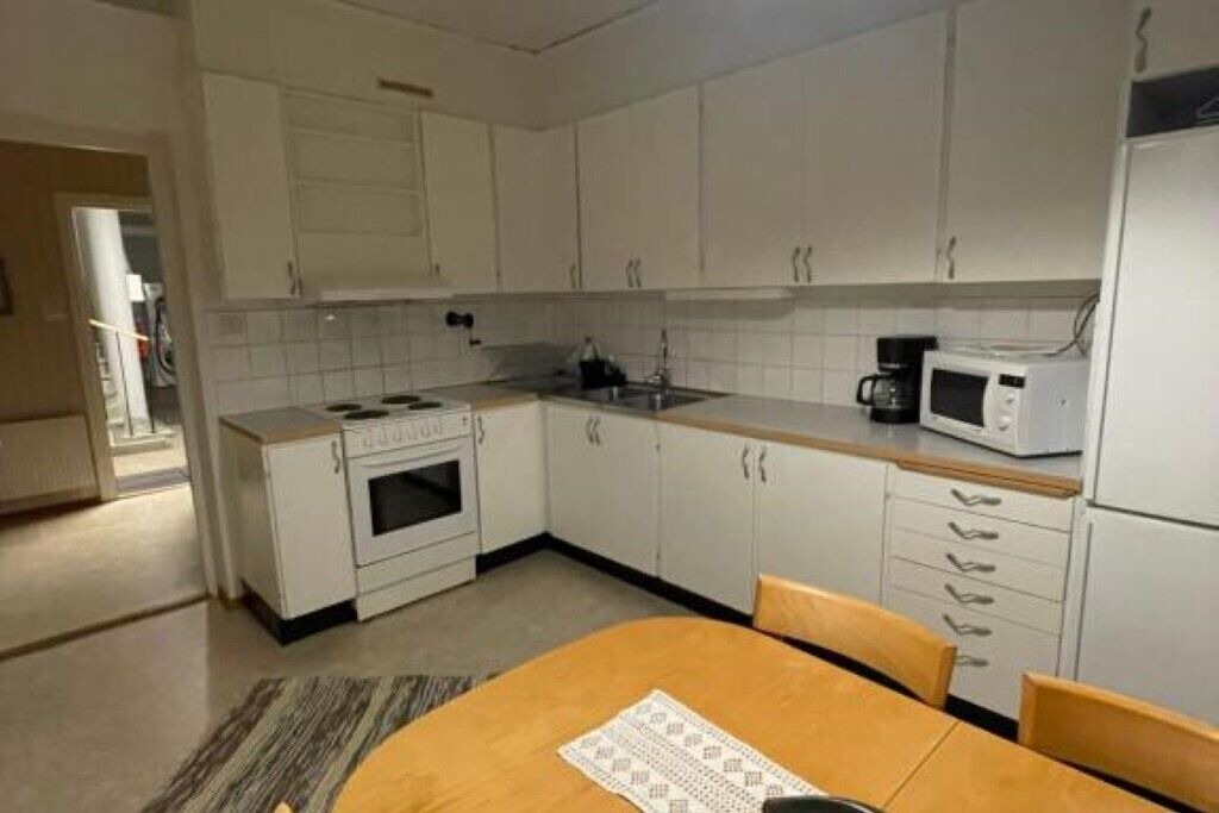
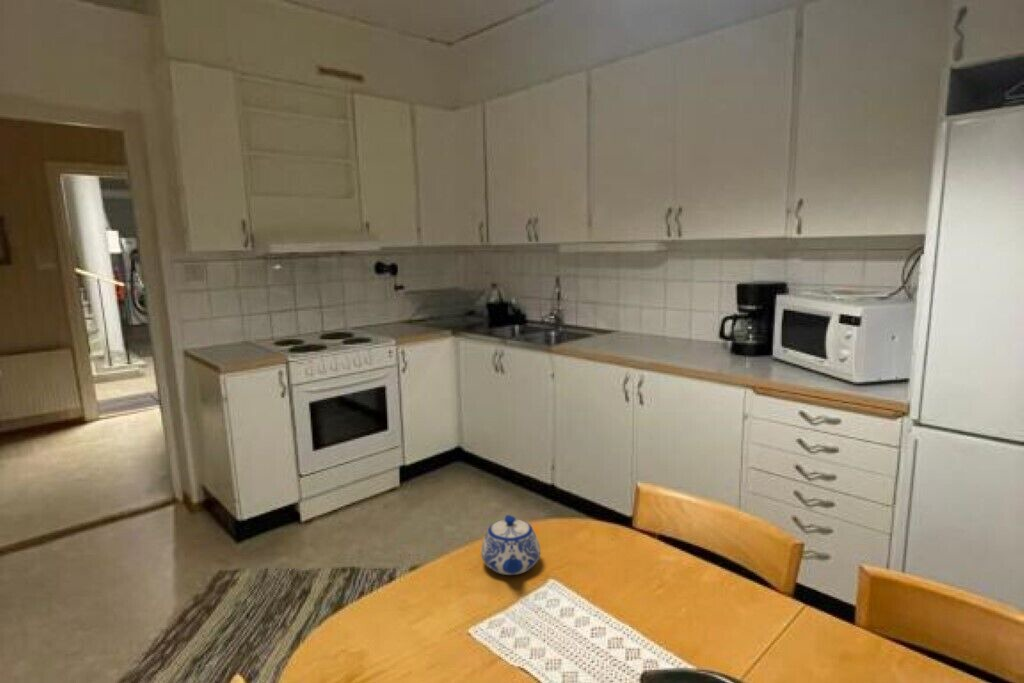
+ teapot (510, 543)
